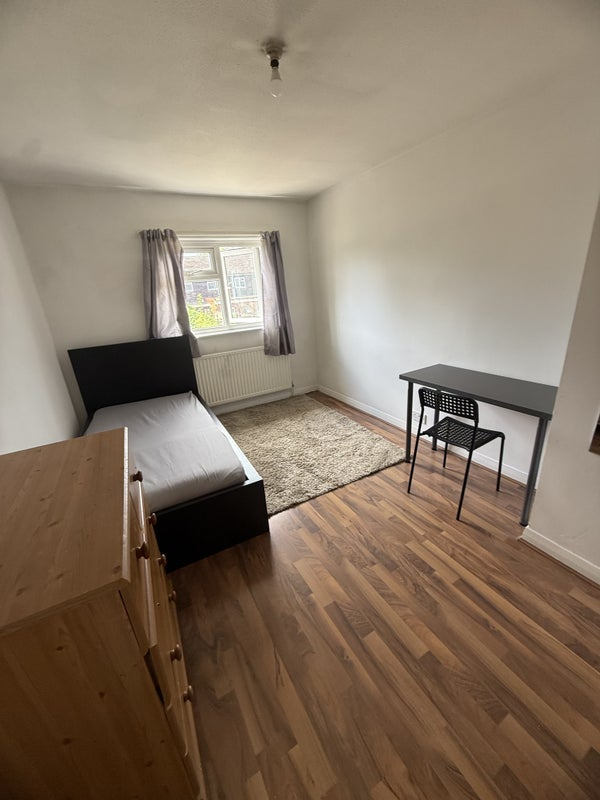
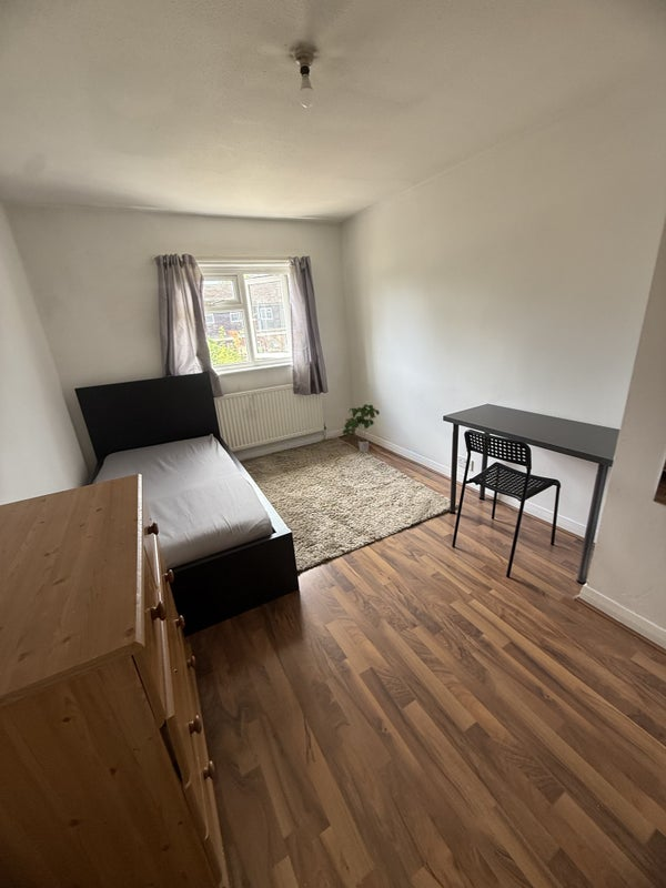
+ potted plant (359, 428)
